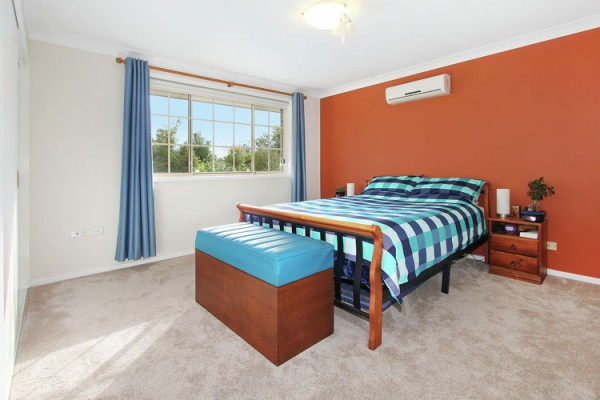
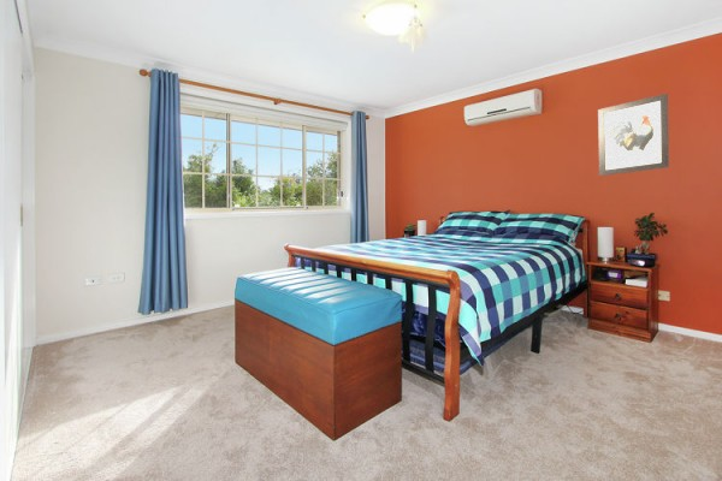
+ wall art (631, 136)
